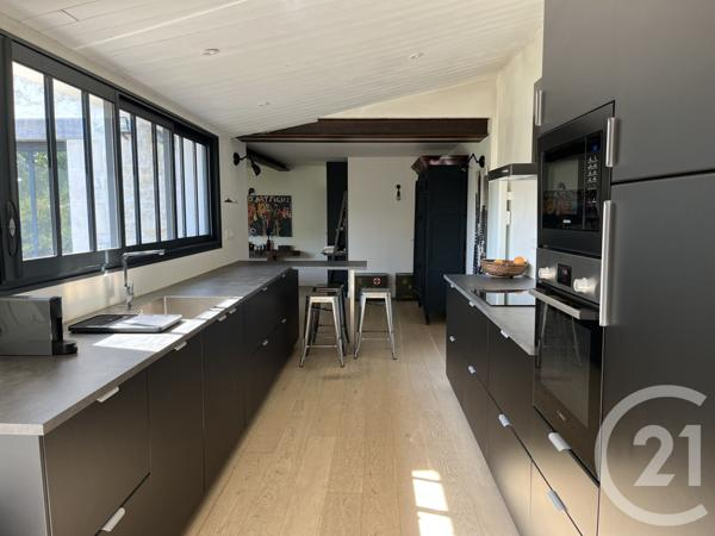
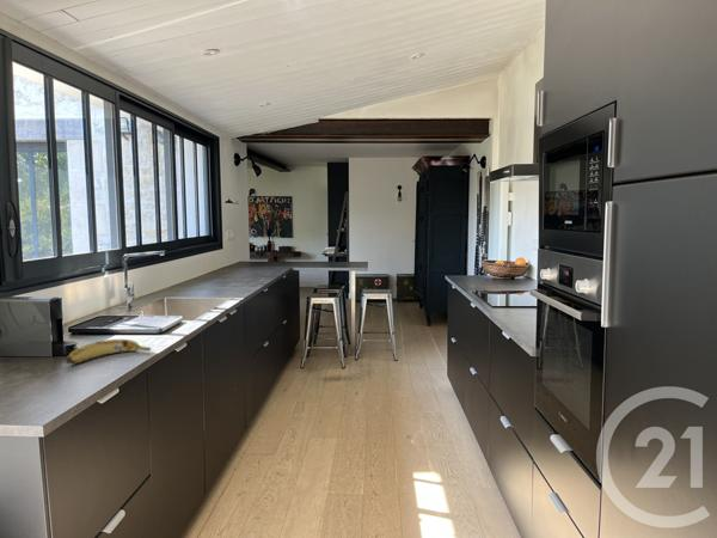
+ fruit (112, 349)
